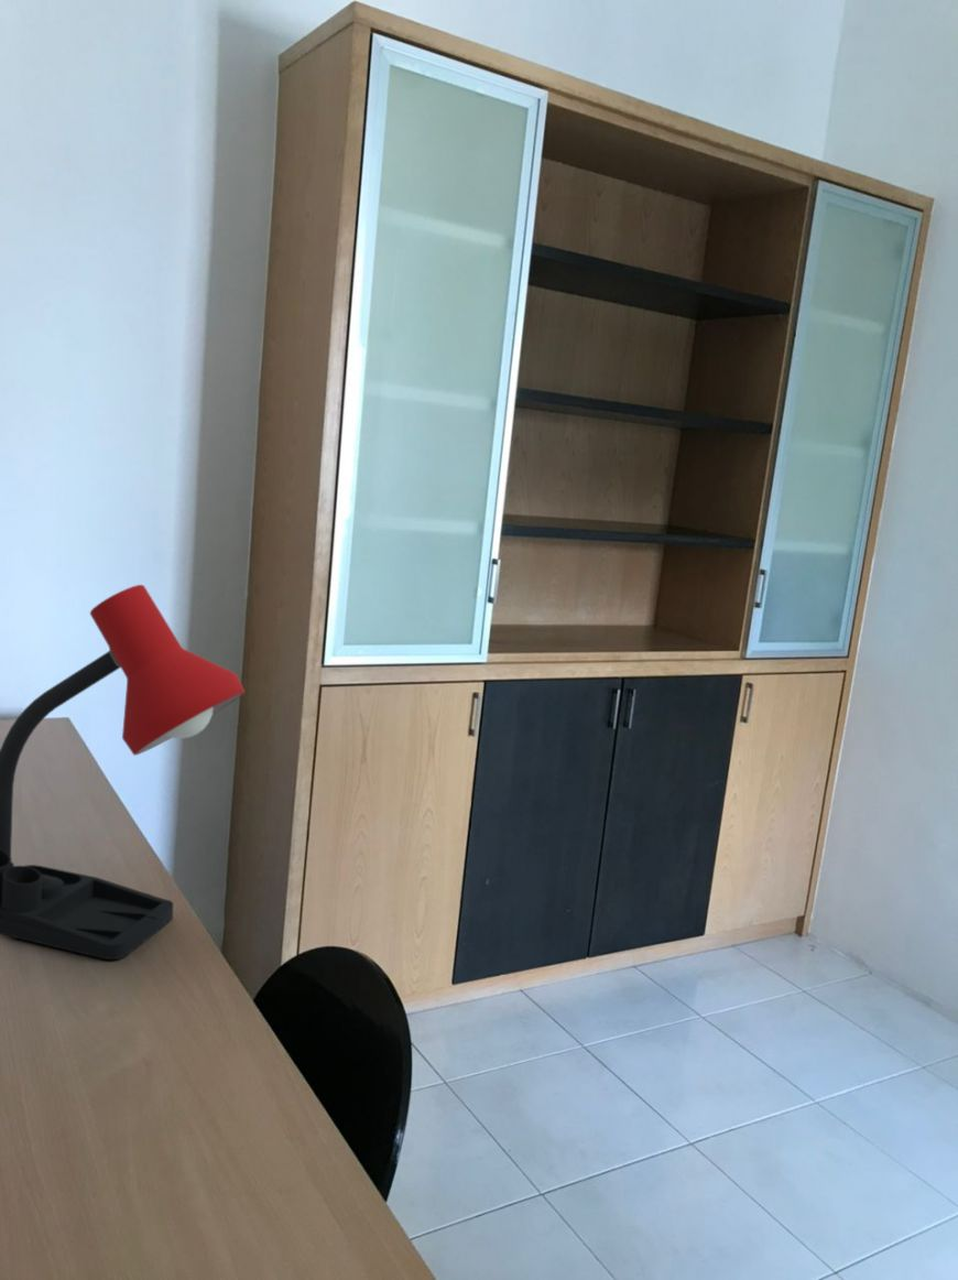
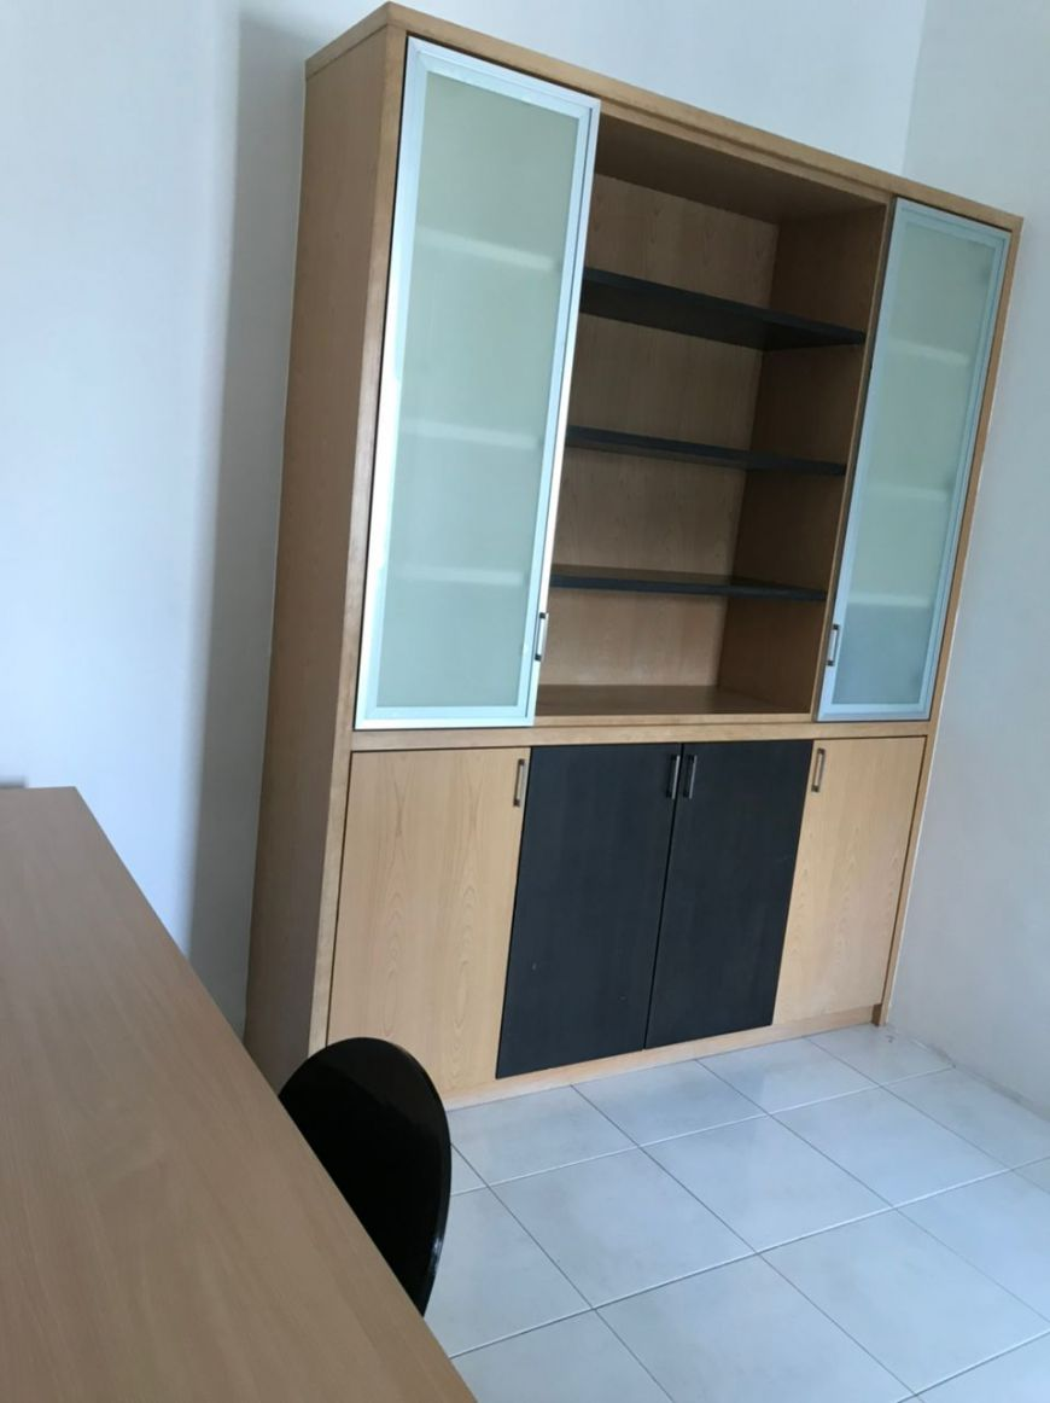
- desk lamp (123, 740)
